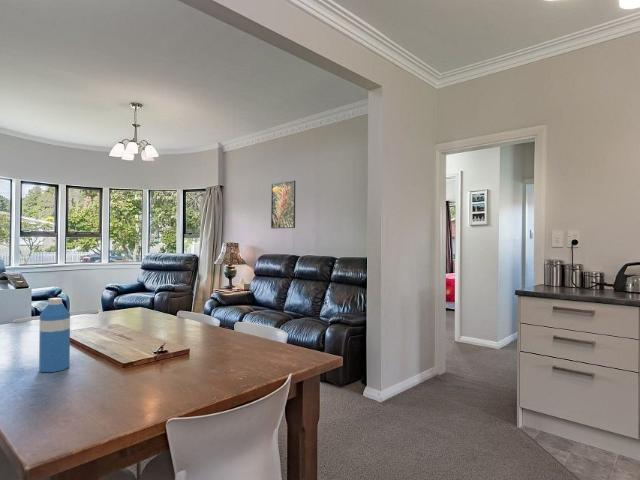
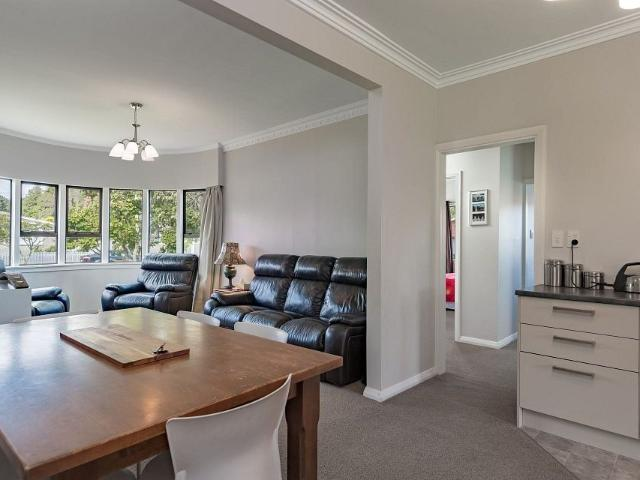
- water bottle (54, 333)
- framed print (282, 205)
